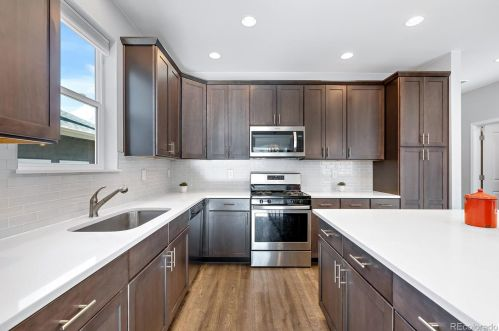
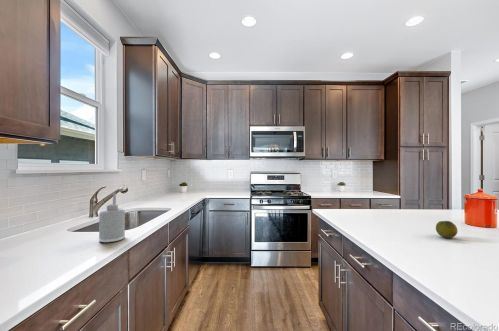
+ soap dispenser (112, 216)
+ fruit (446, 229)
